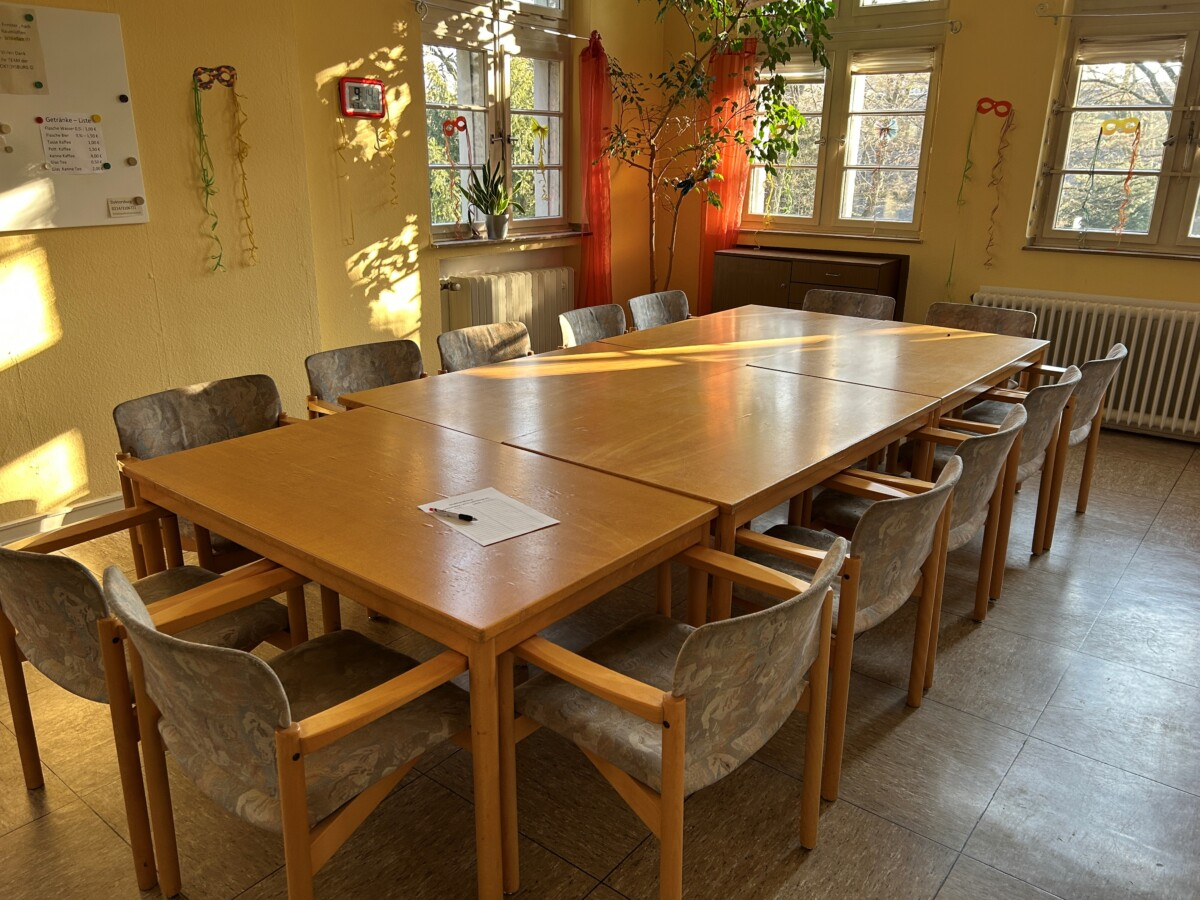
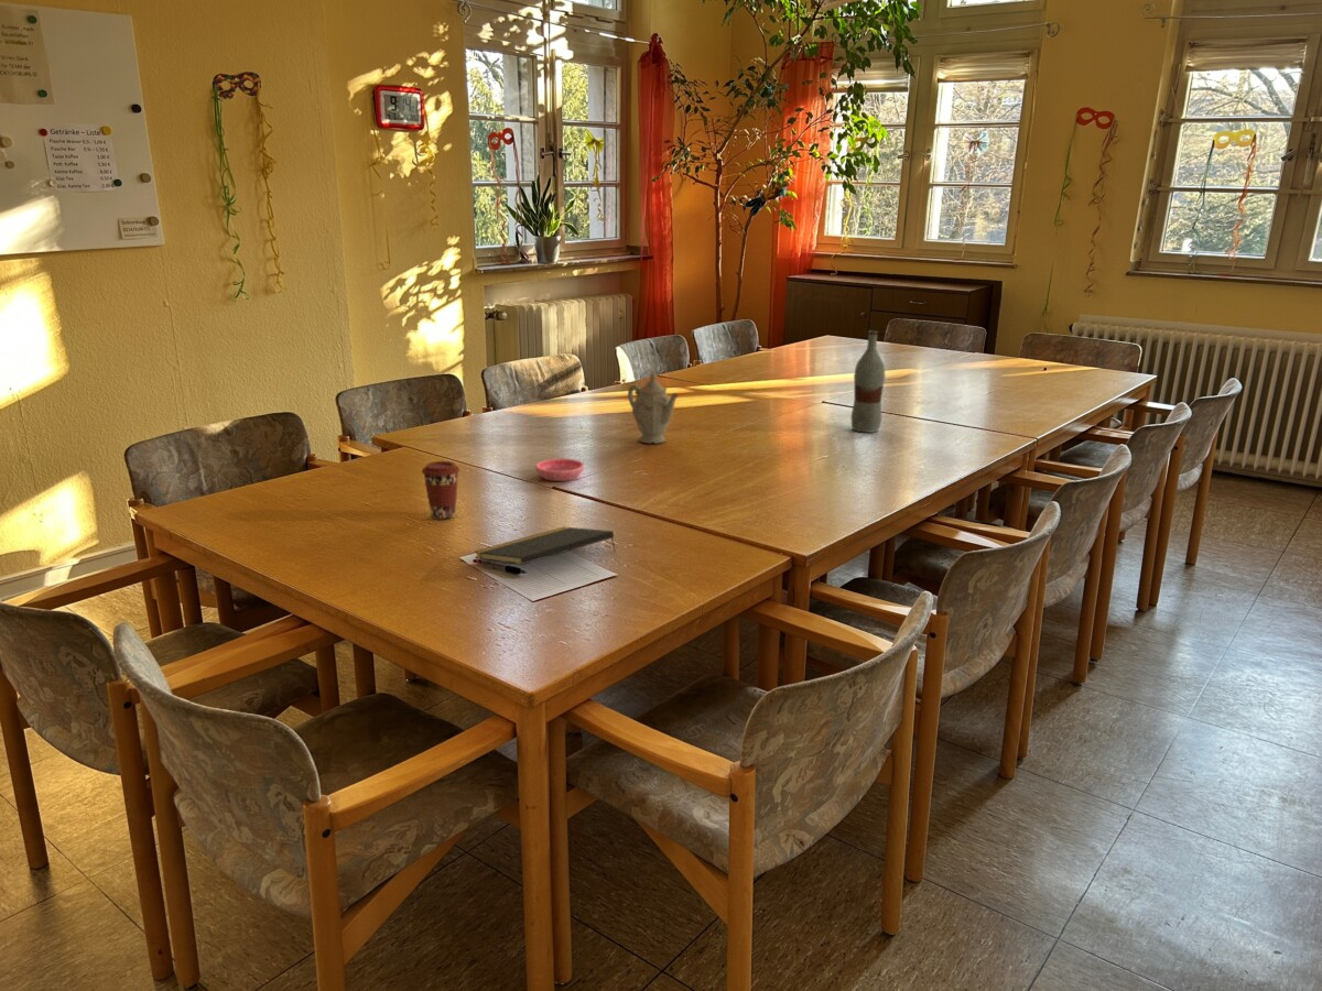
+ bottle (868, 381)
+ coffee cup (442, 490)
+ chinaware (652, 406)
+ notepad (544, 544)
+ saucer (560, 470)
